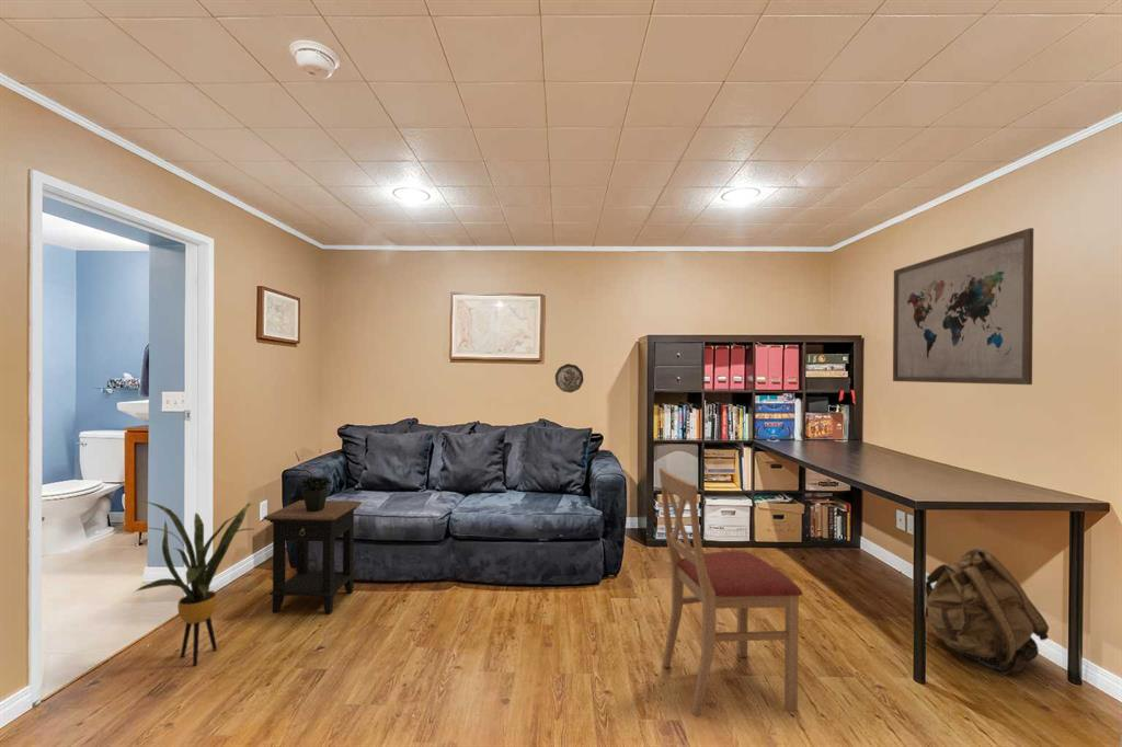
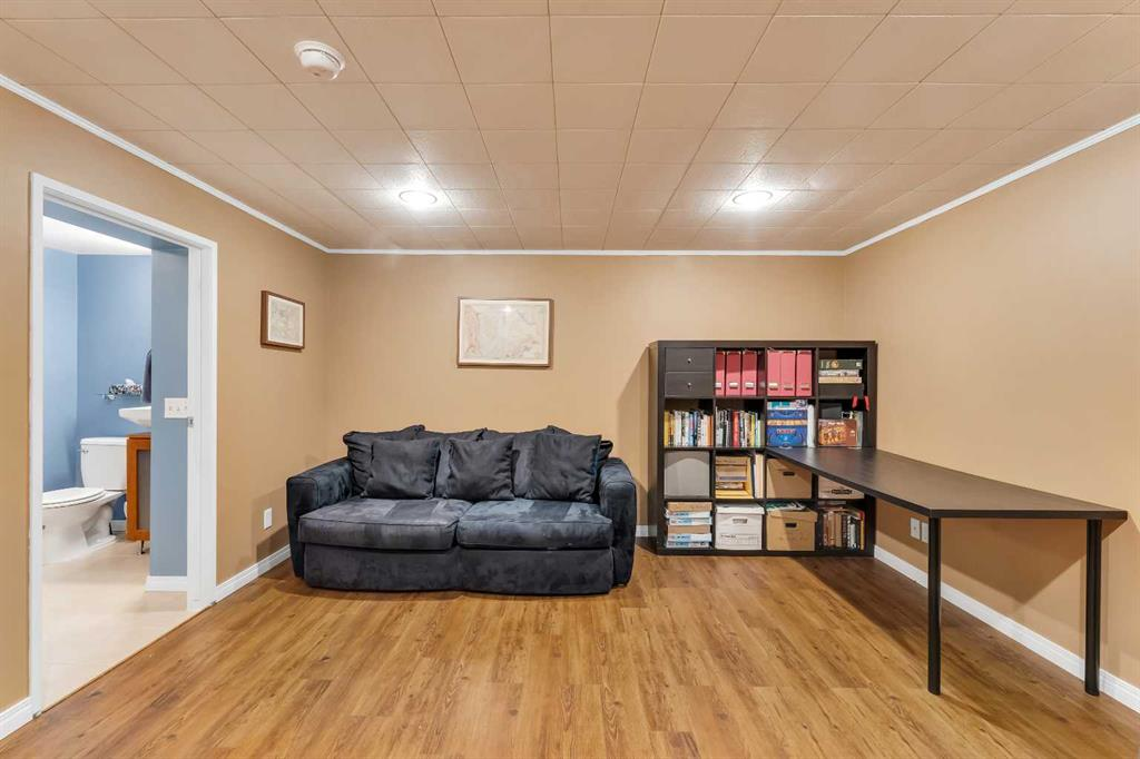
- backpack (986, 599)
- potted plant (314, 479)
- house plant (197, 577)
- wall art (951, 318)
- side table (322, 555)
- decorative plate (569, 378)
- chair (723, 578)
